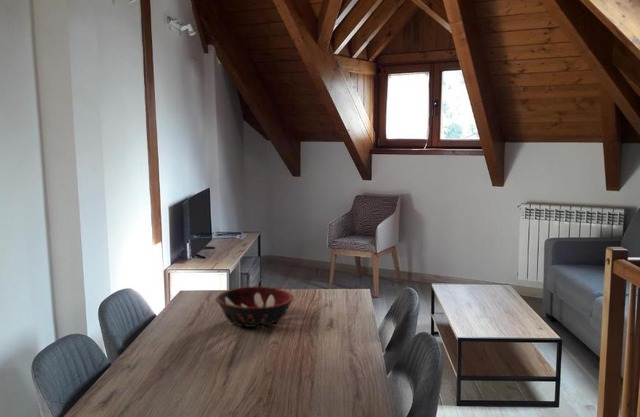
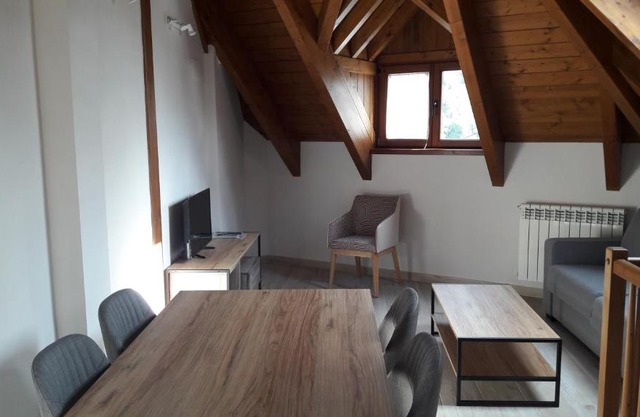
- decorative bowl (255, 308)
